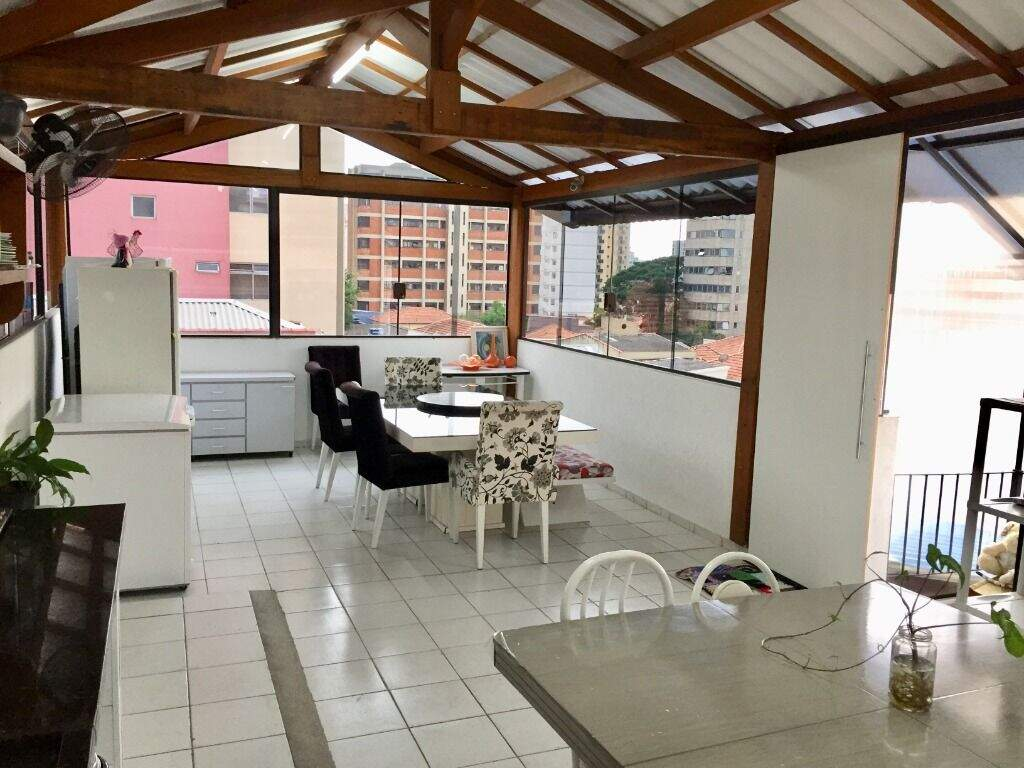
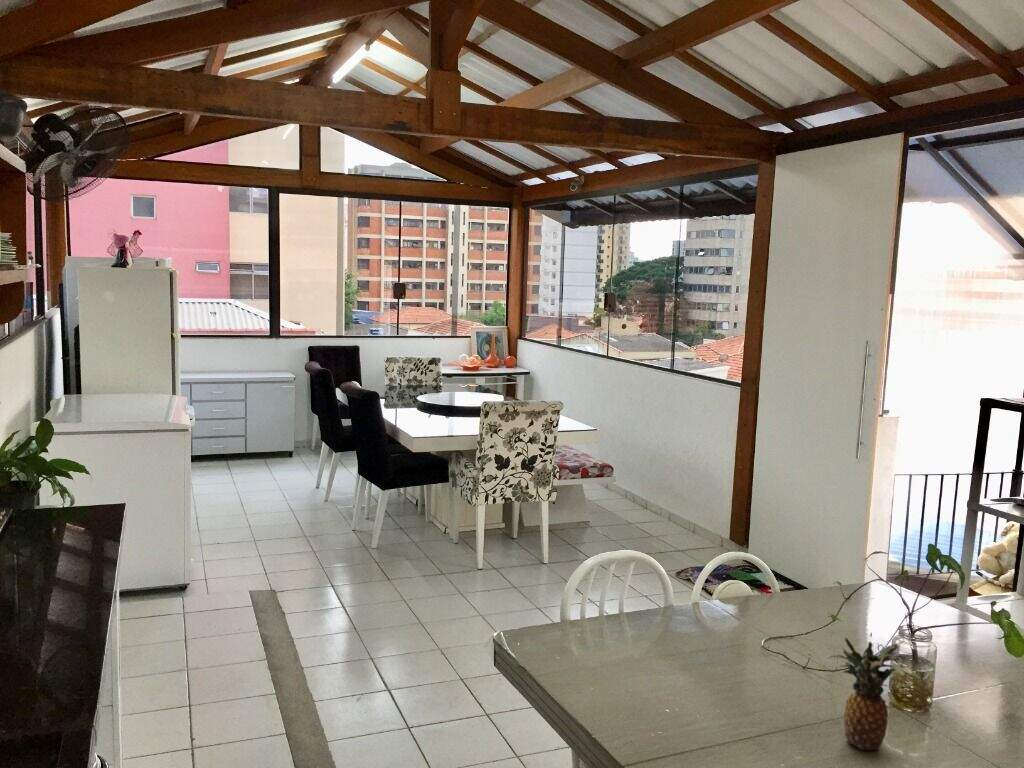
+ fruit (865, 692)
